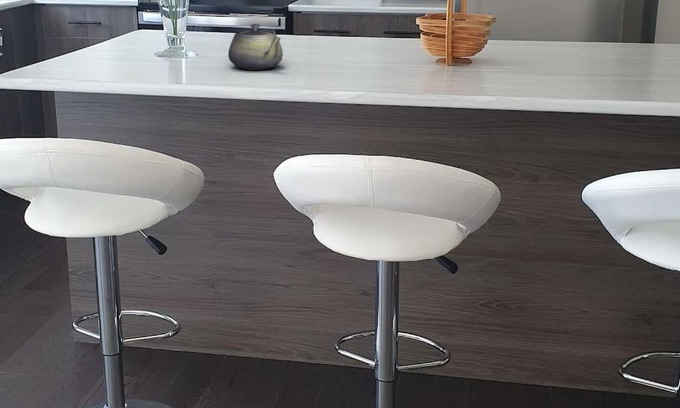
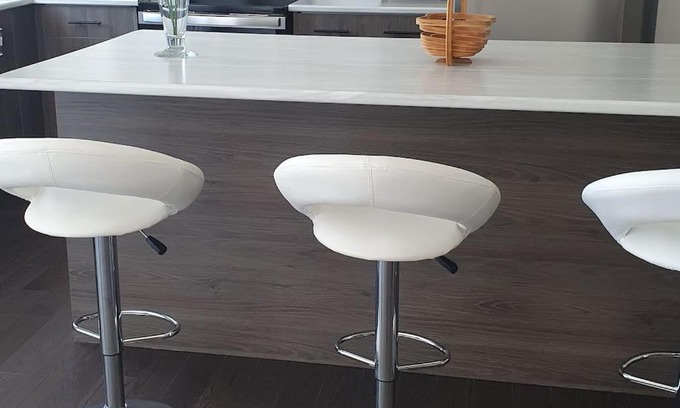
- teapot (257, 46)
